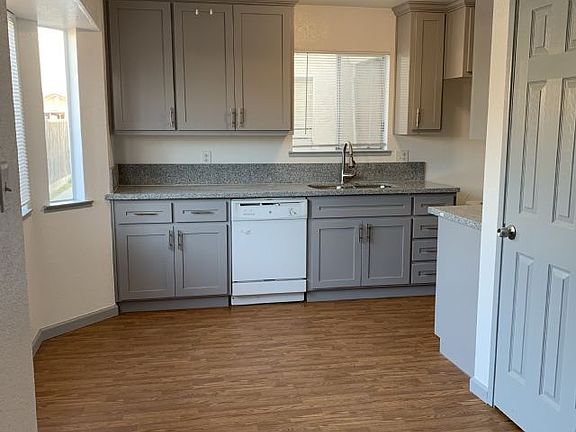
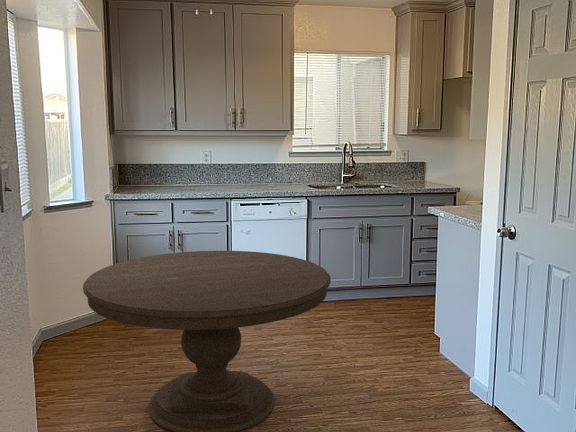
+ dining table (211, 339)
